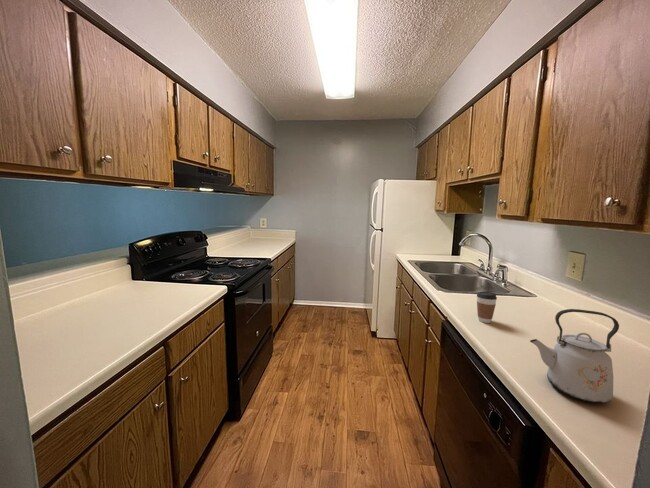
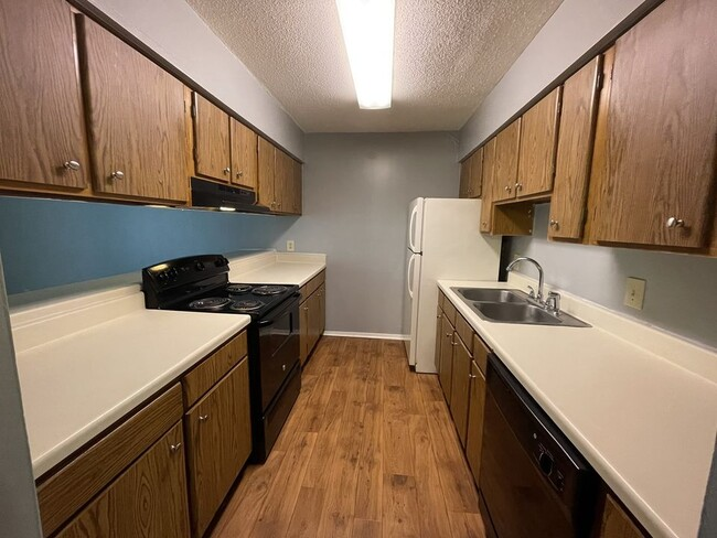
- kettle (570, 349)
- coffee cup (485, 307)
